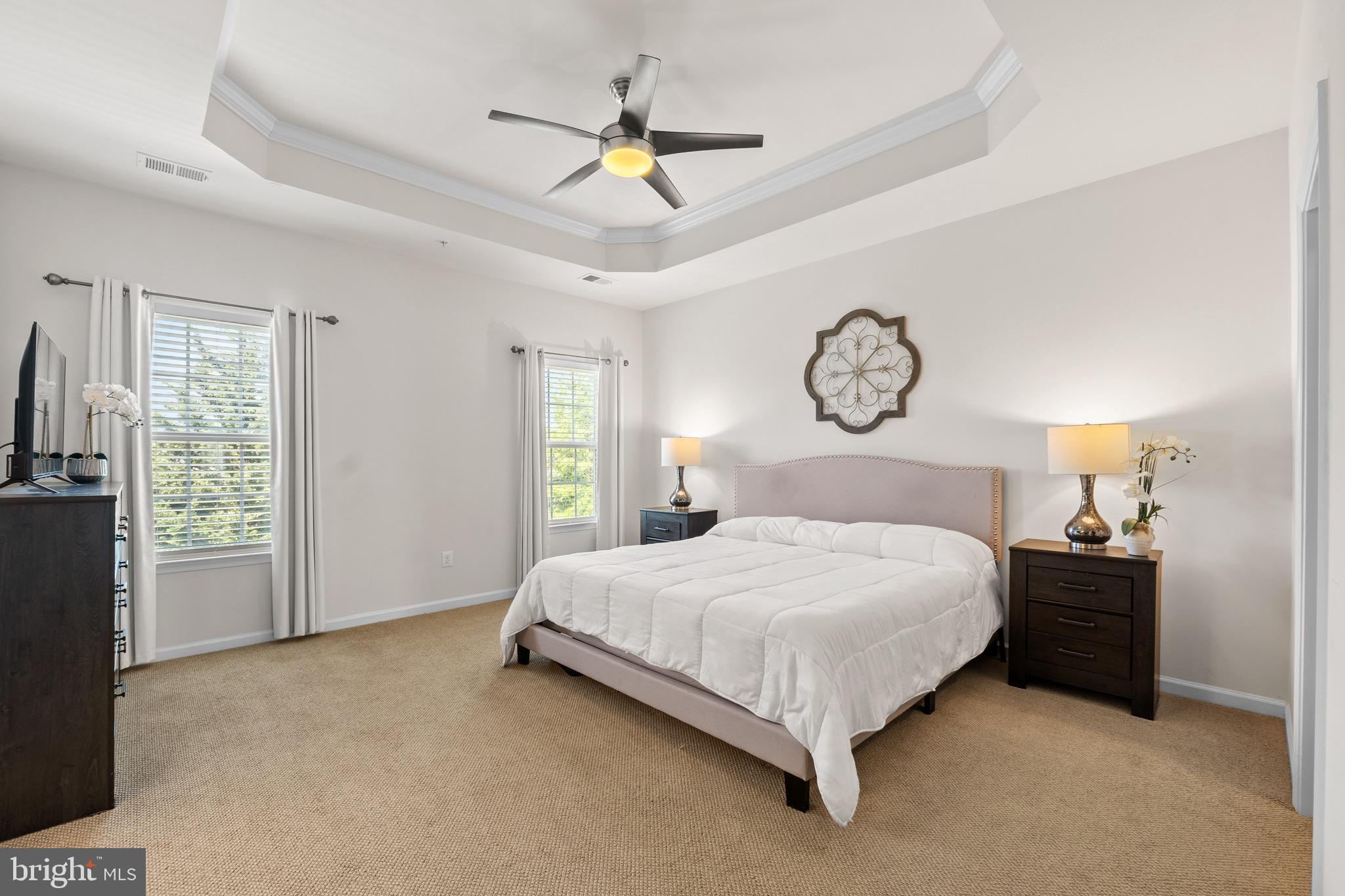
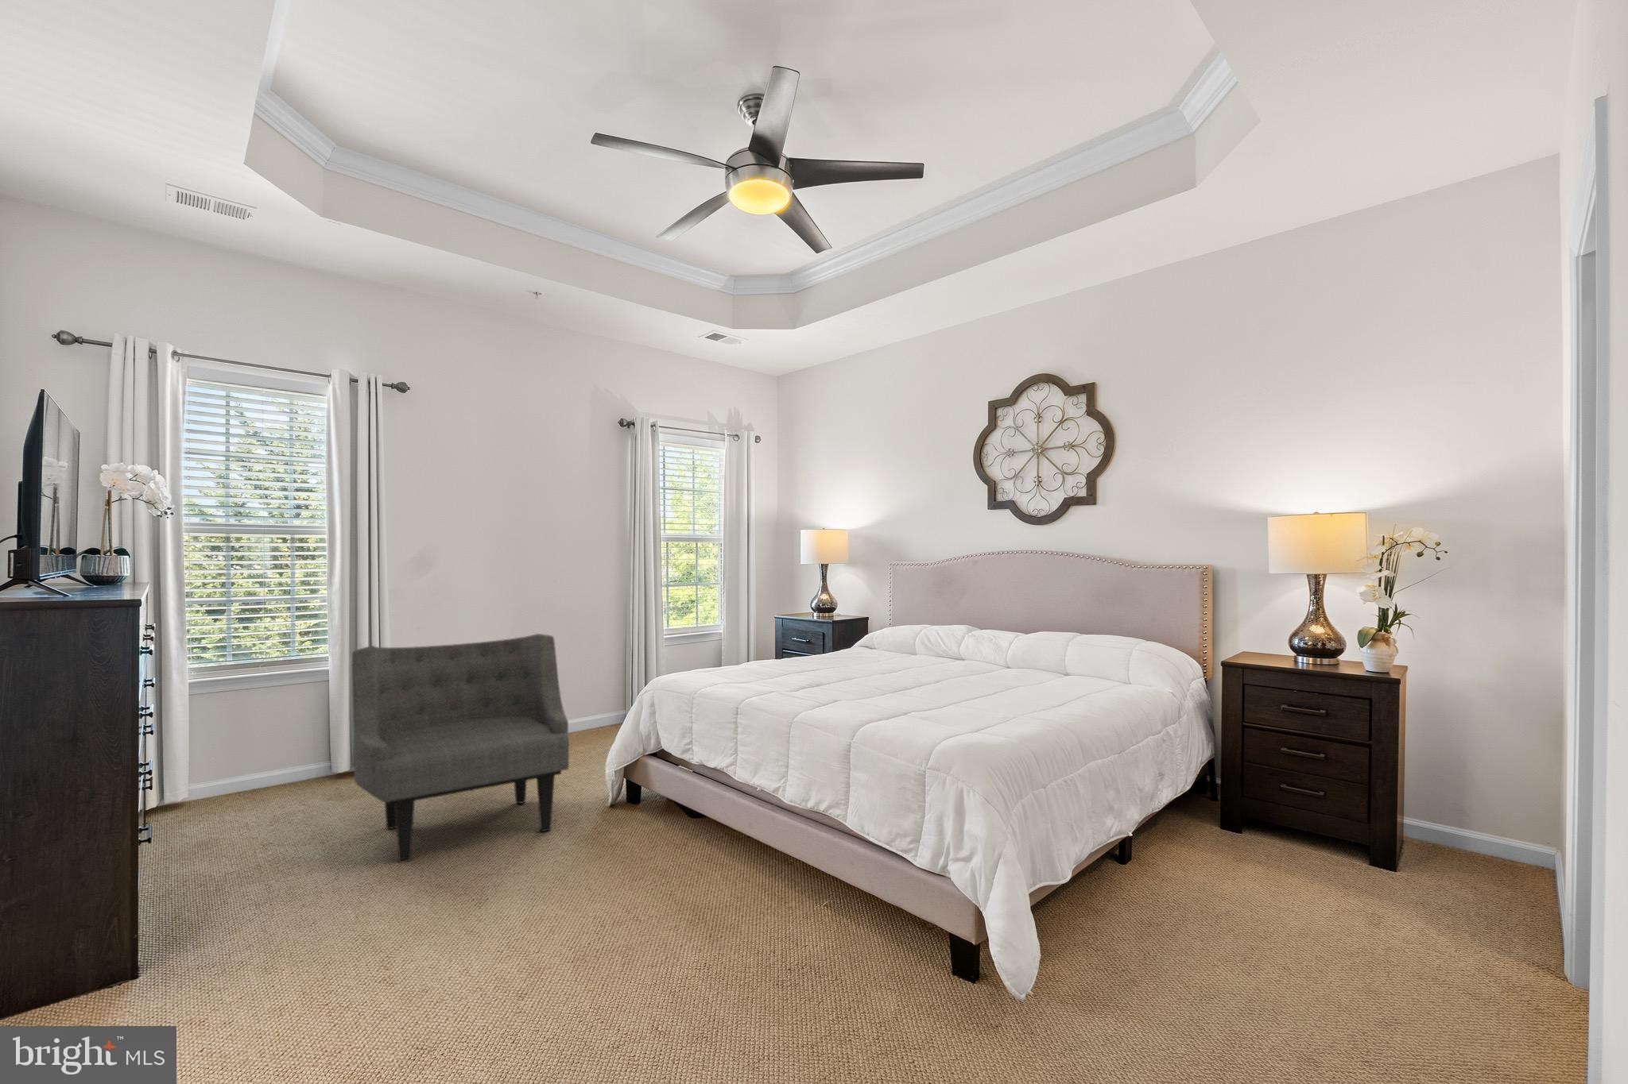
+ armchair (465, 732)
